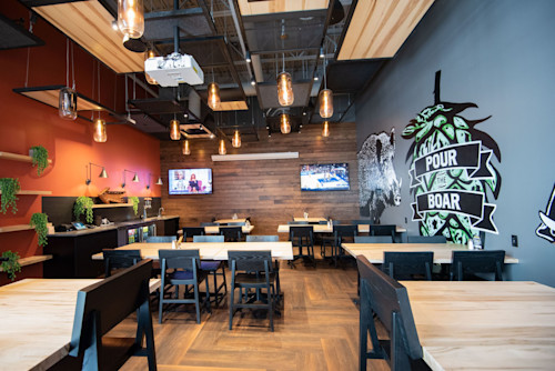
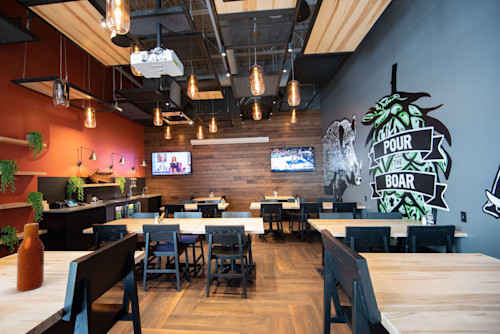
+ beer bottle (31, 255)
